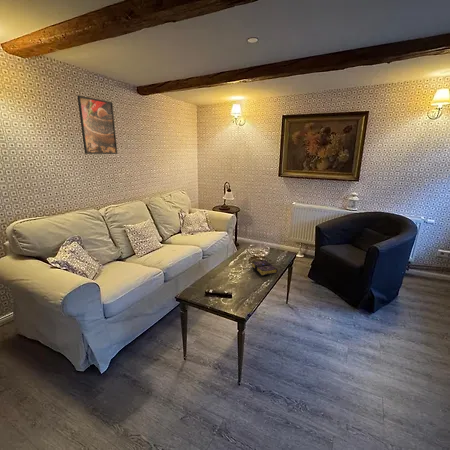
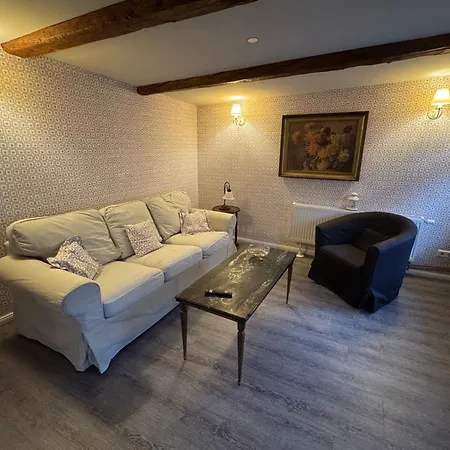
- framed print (99, 127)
- book (264, 267)
